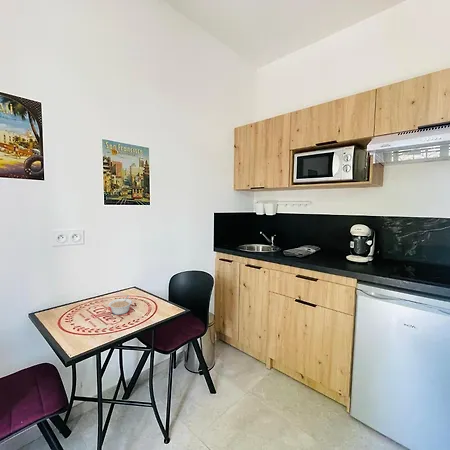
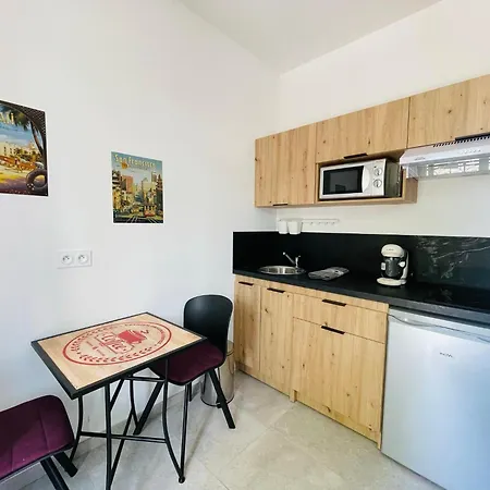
- legume (120, 305)
